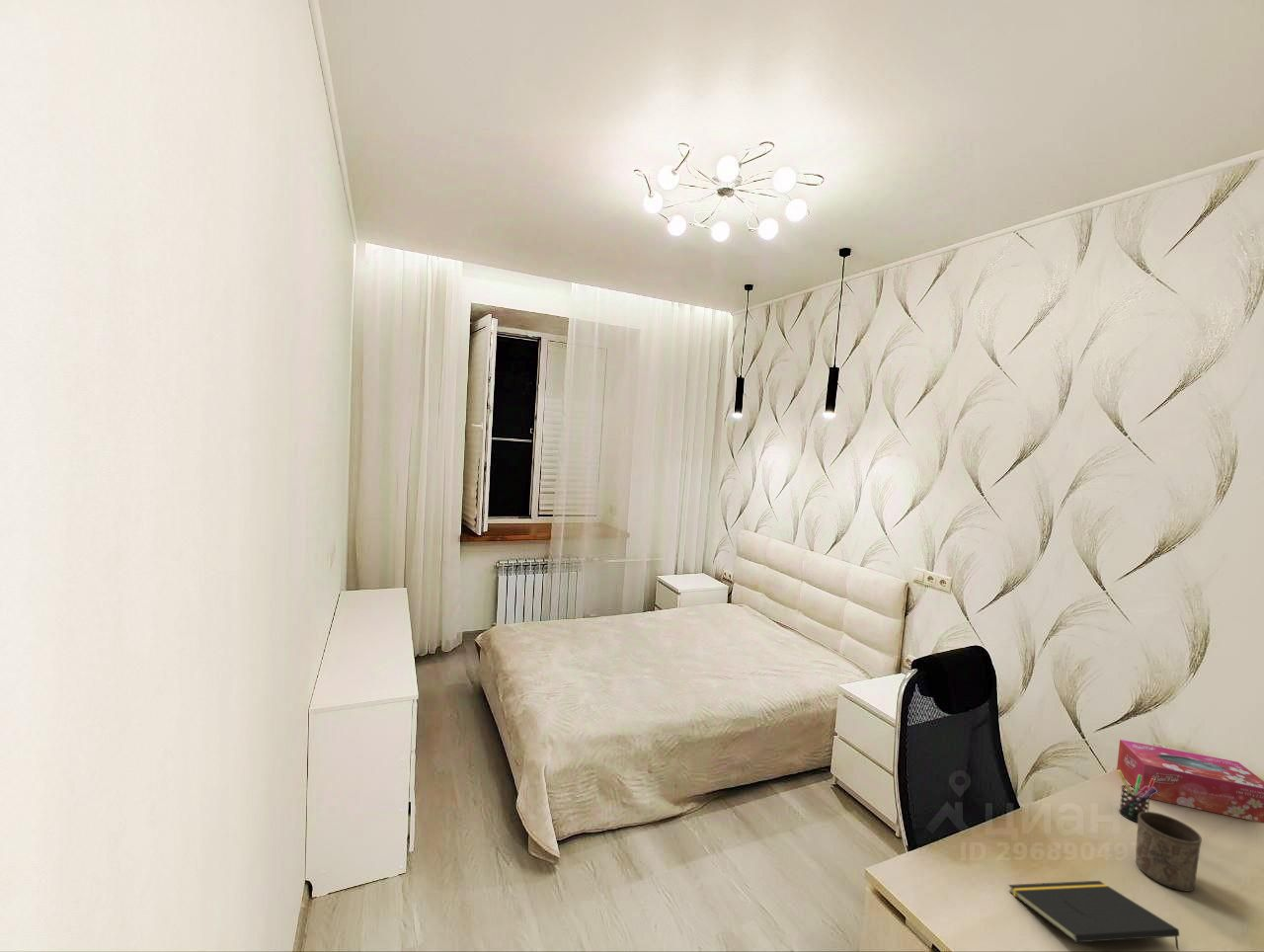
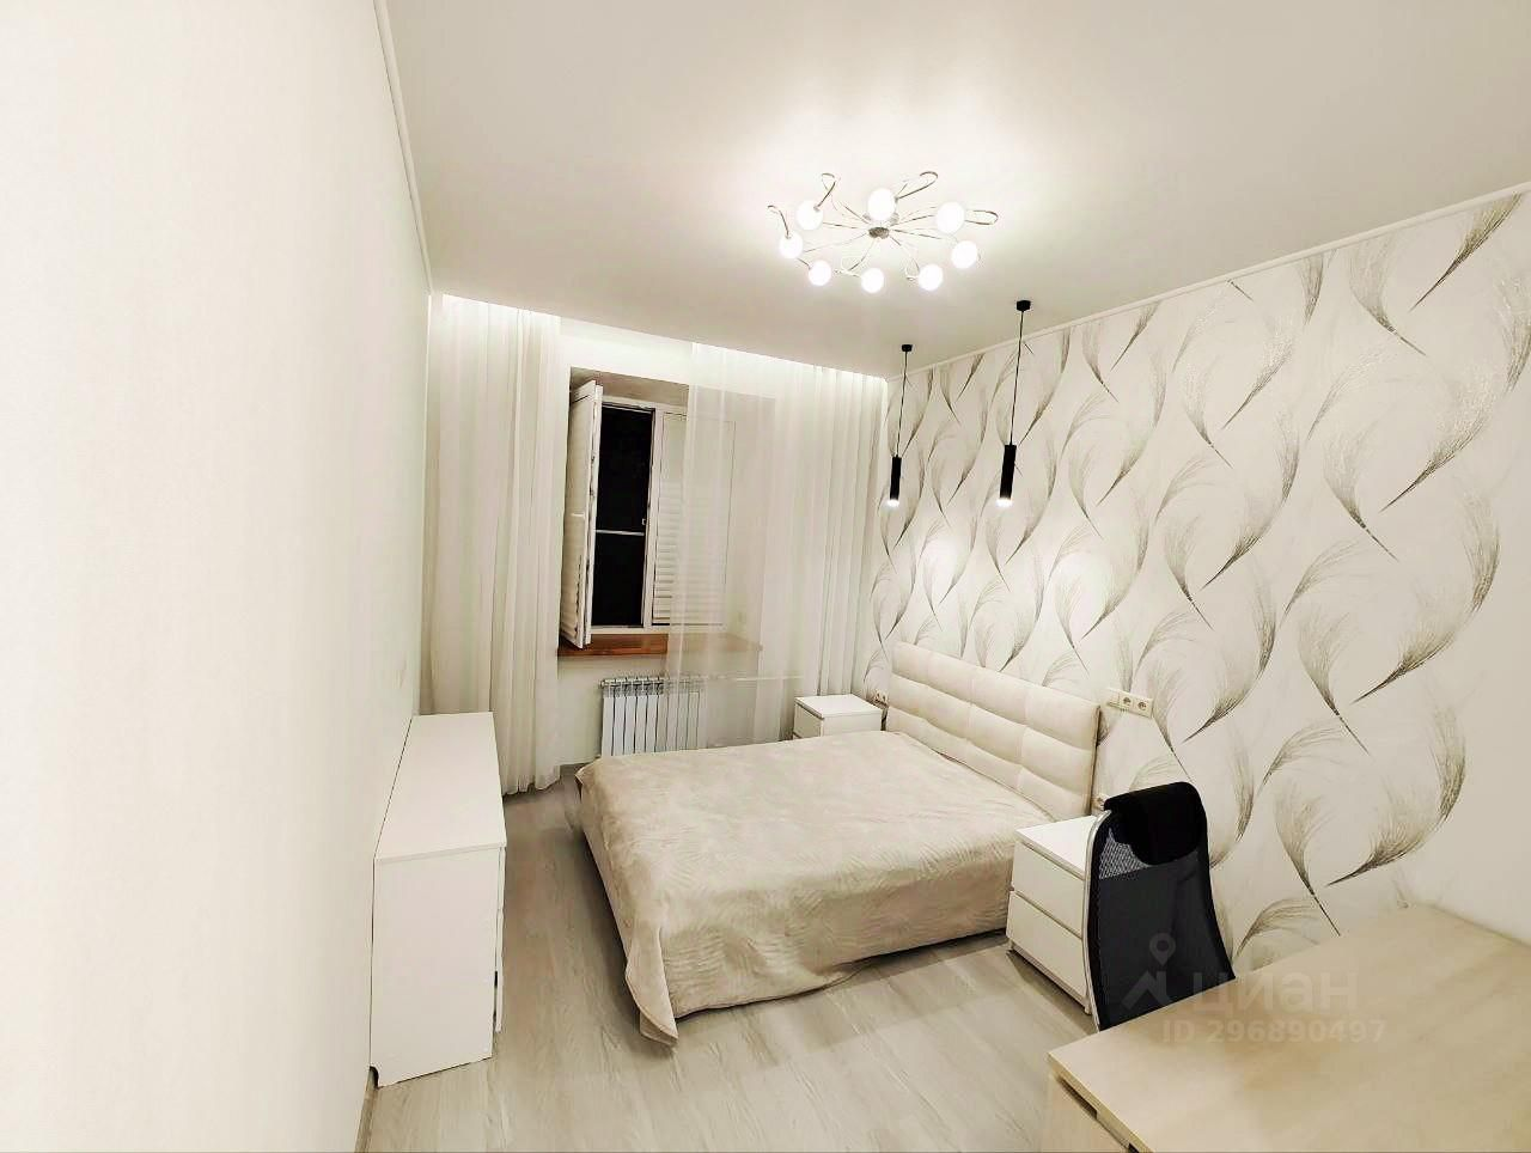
- pen holder (1138, 794)
- notepad (1088, 909)
- cup (1166, 849)
- tissue box (1190, 778)
